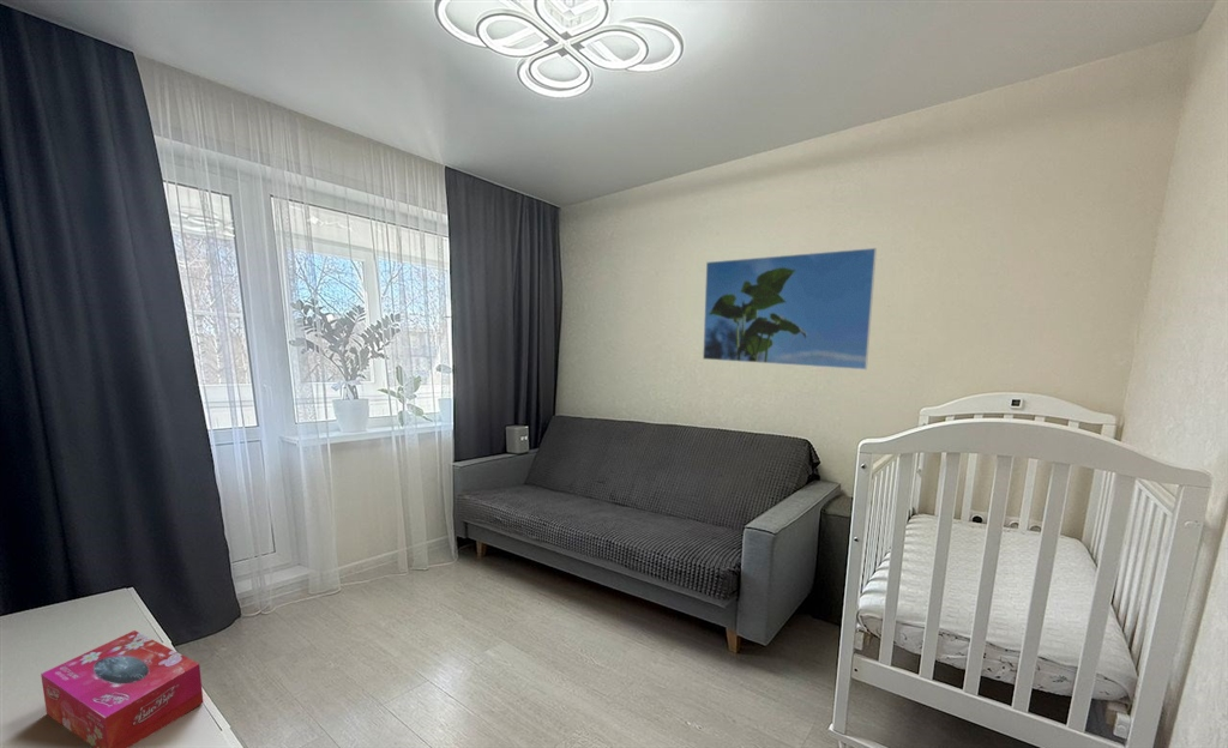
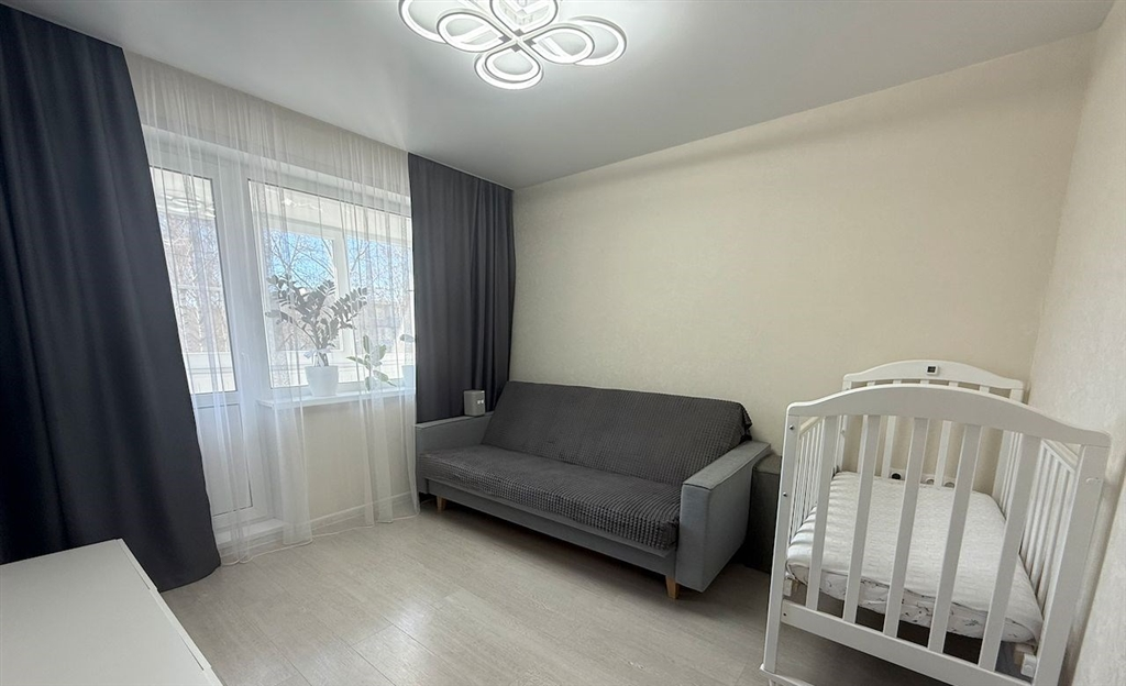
- tissue box (124, 688)
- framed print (778, 310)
